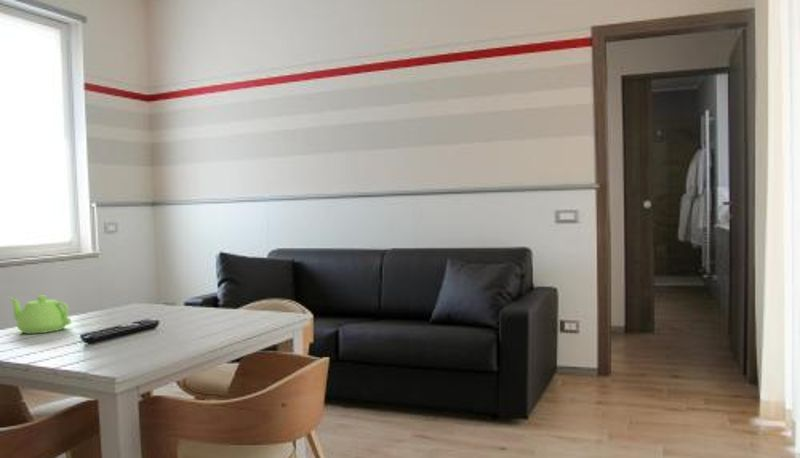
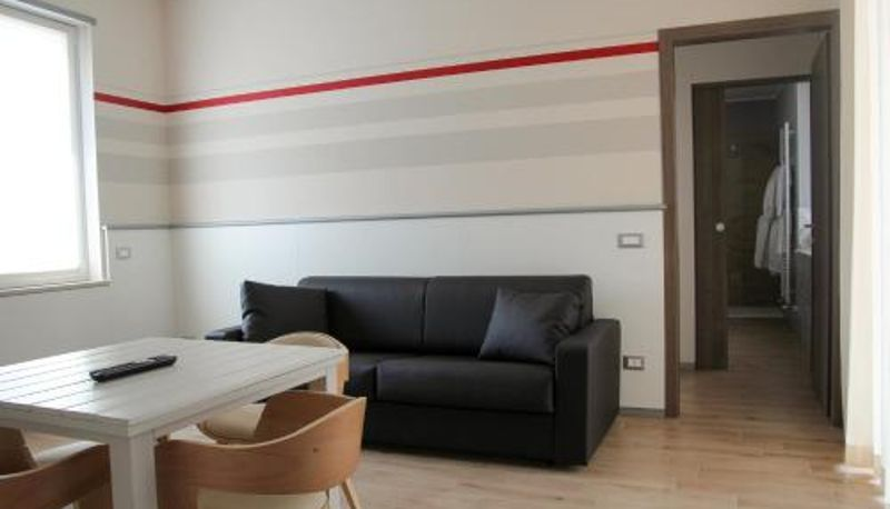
- teapot (39, 312)
